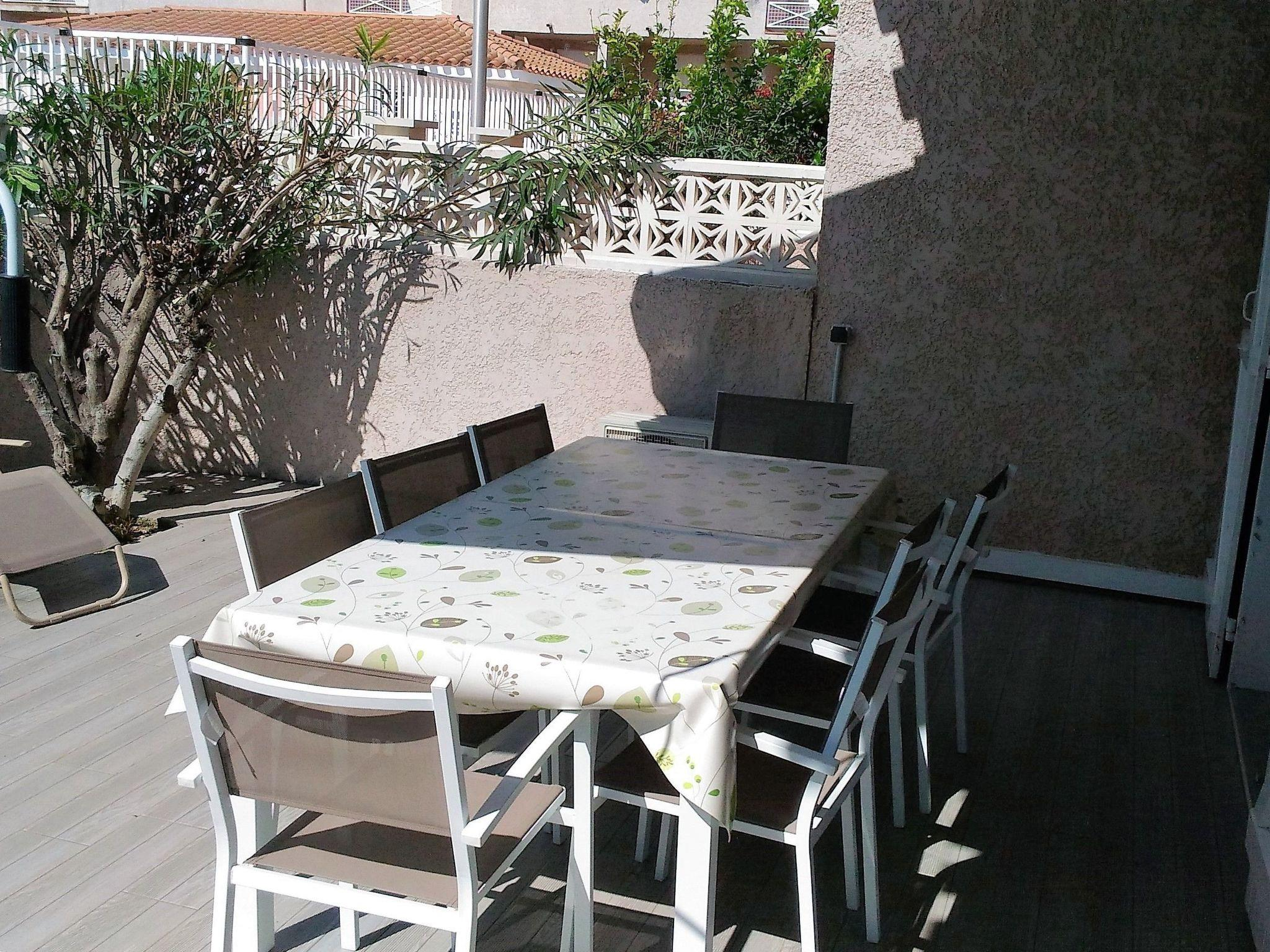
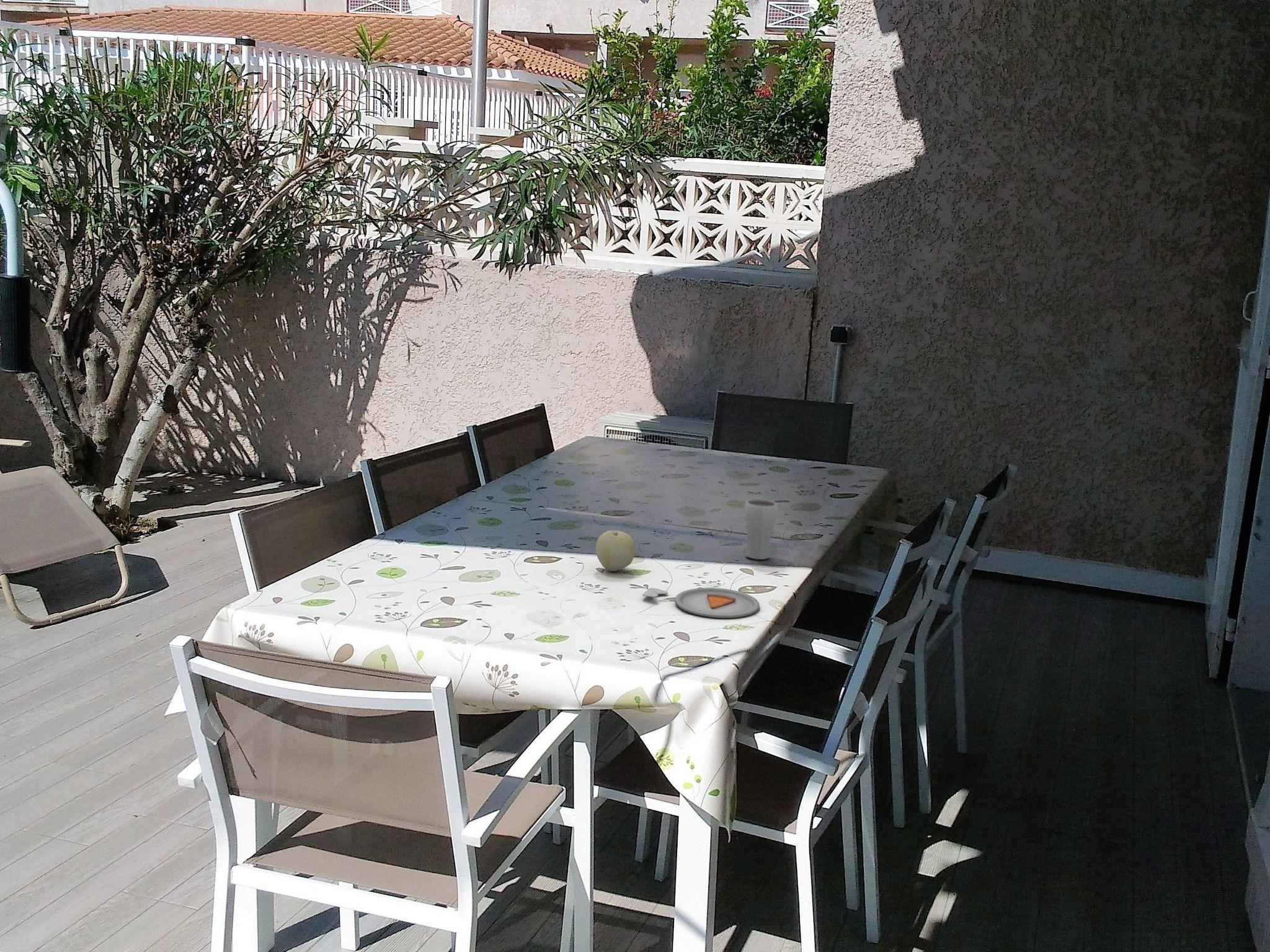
+ fruit (615, 550)
+ dinner plate (701, 599)
+ drinking glass (759, 529)
